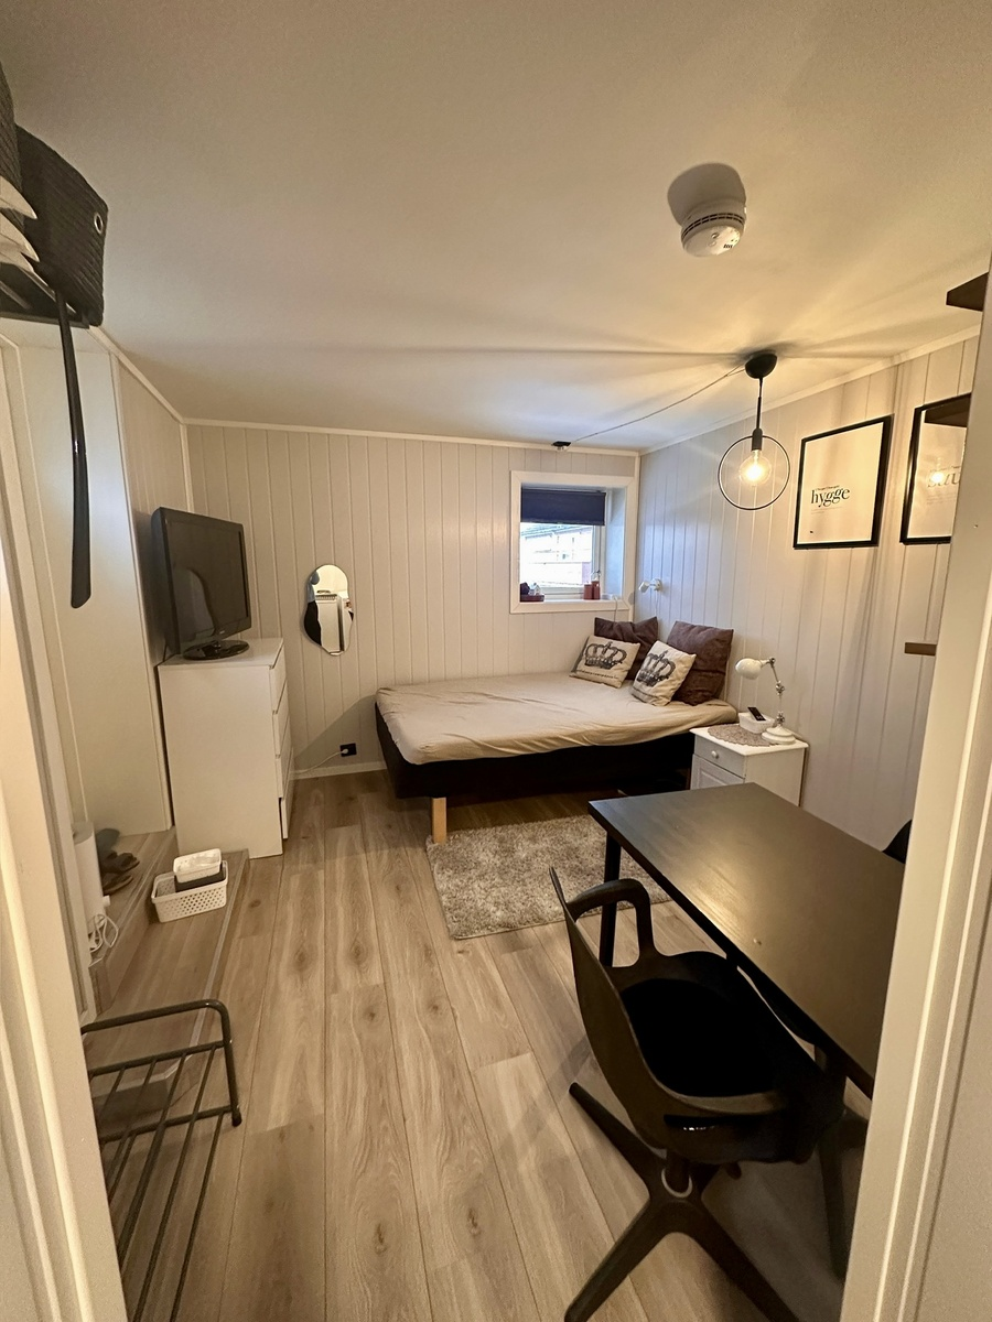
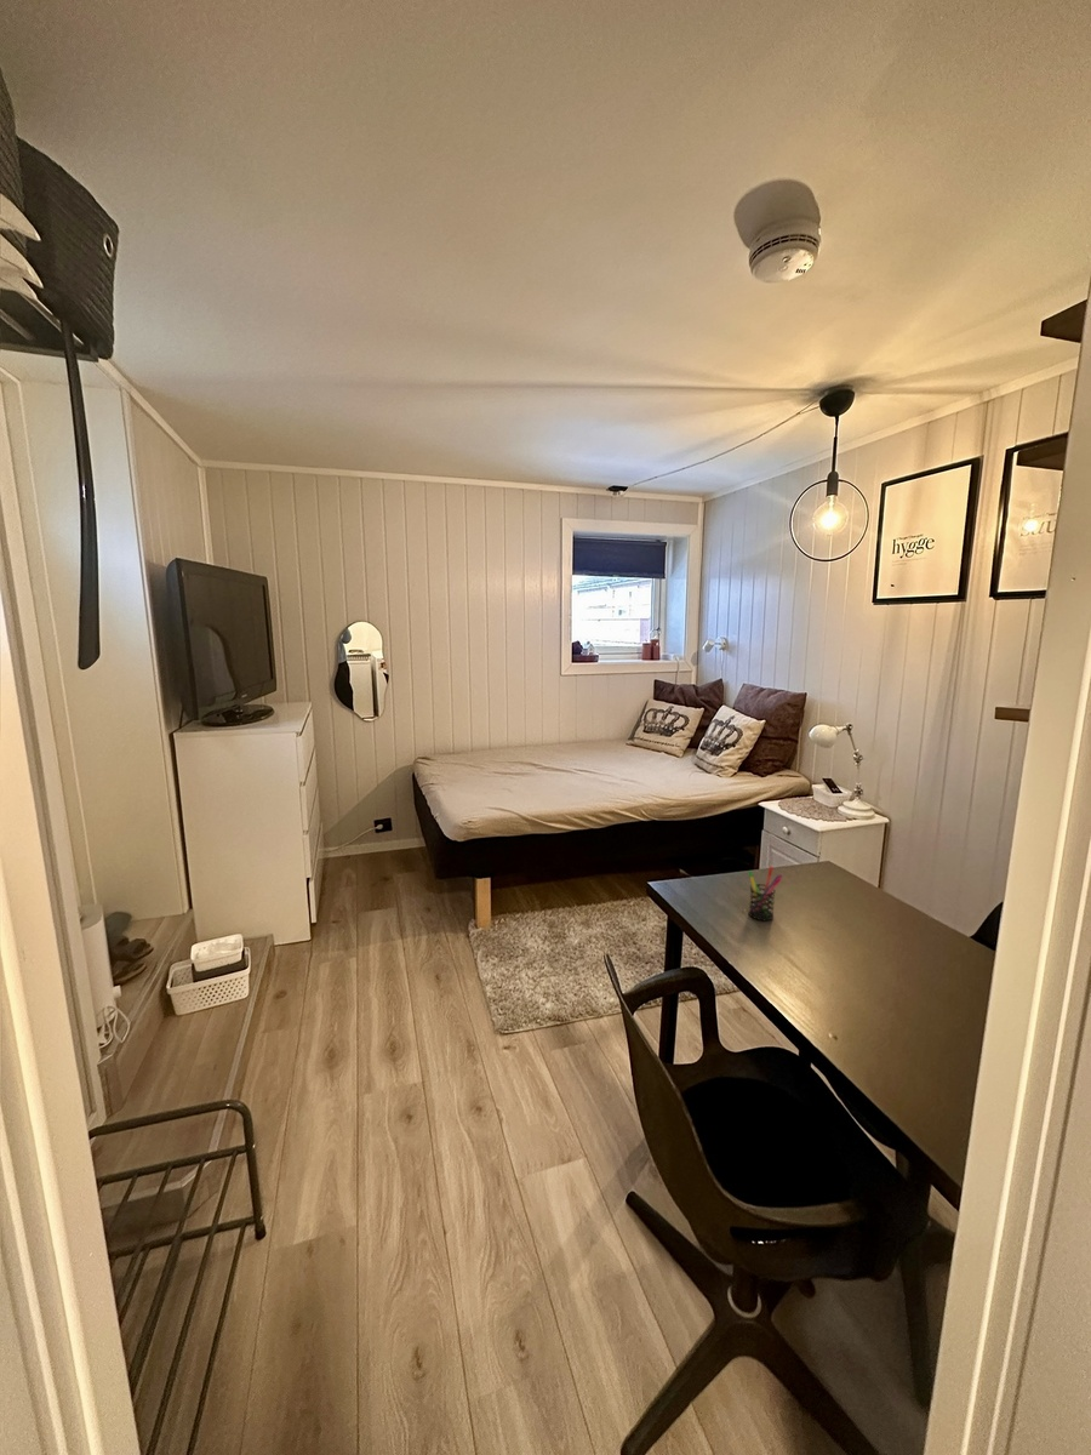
+ pen holder (759, 890)
